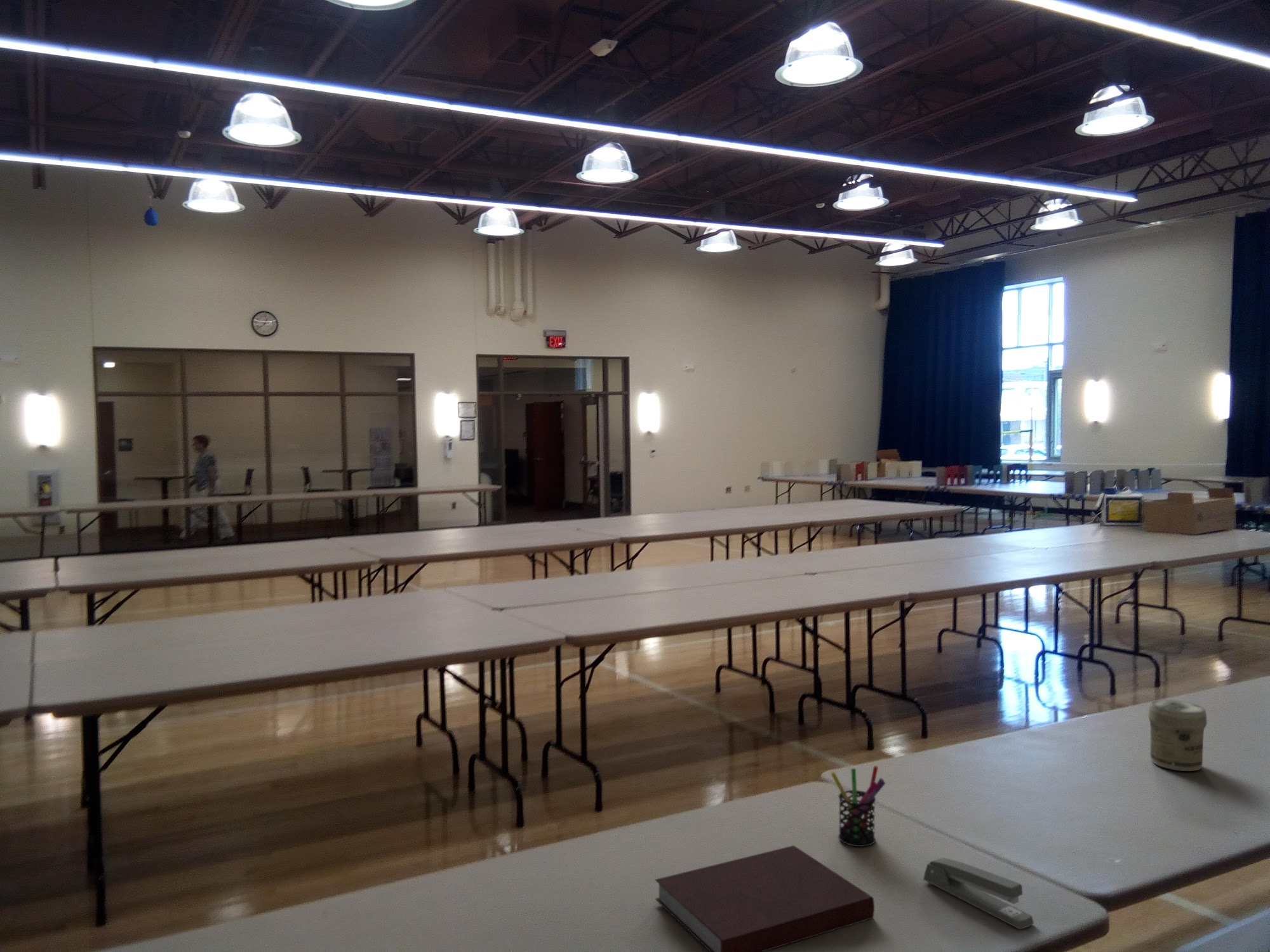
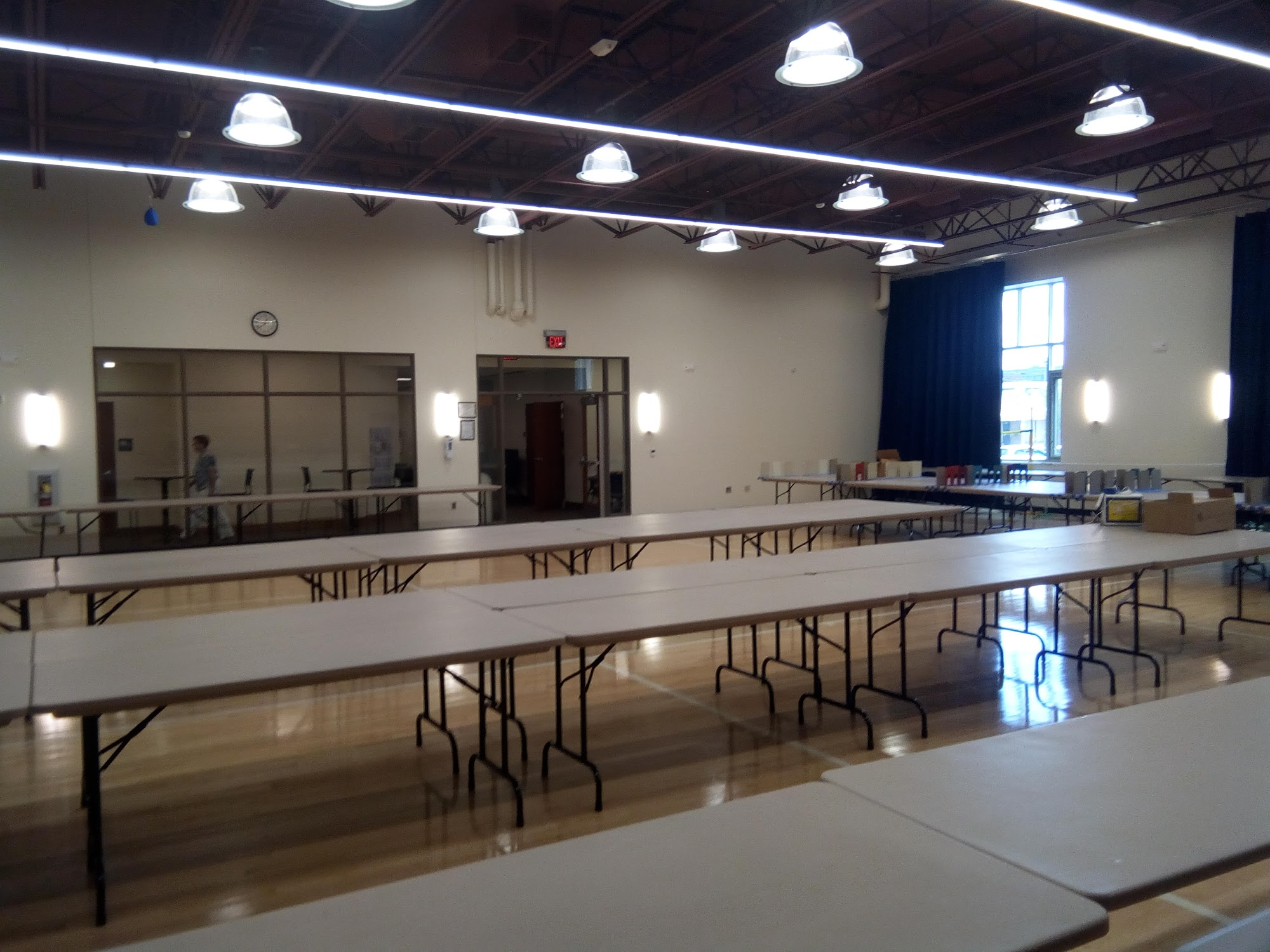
- stapler (976, 884)
- notebook (762, 899)
- jar (1177, 735)
- pen holder (858, 800)
